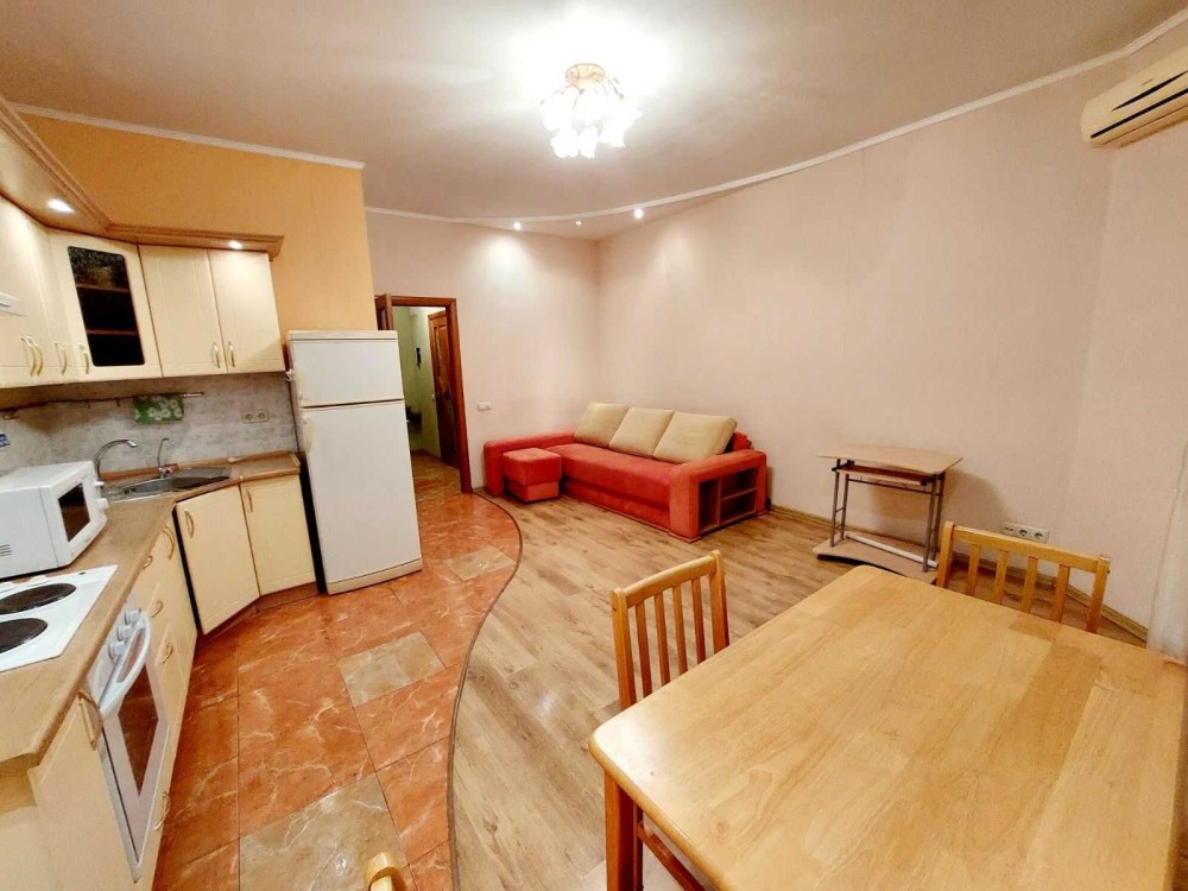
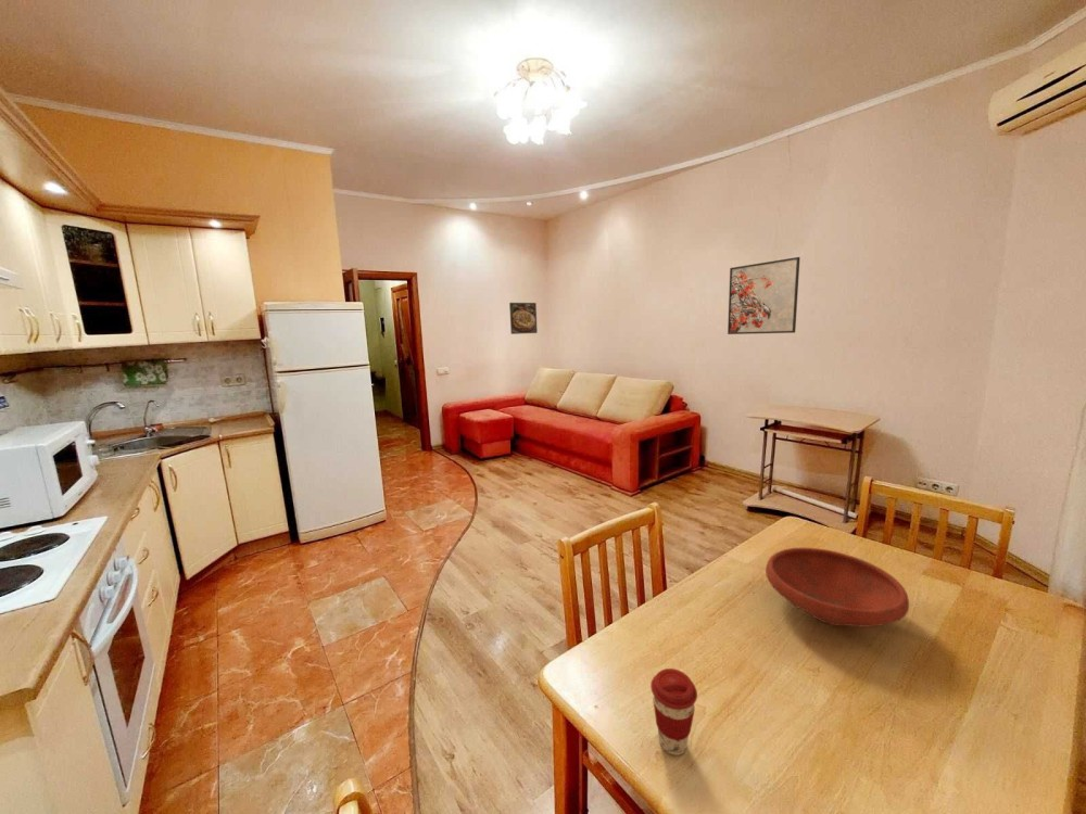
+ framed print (523, 318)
+ bowl (831, 594)
+ coffee cup (672, 712)
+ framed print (760, 298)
